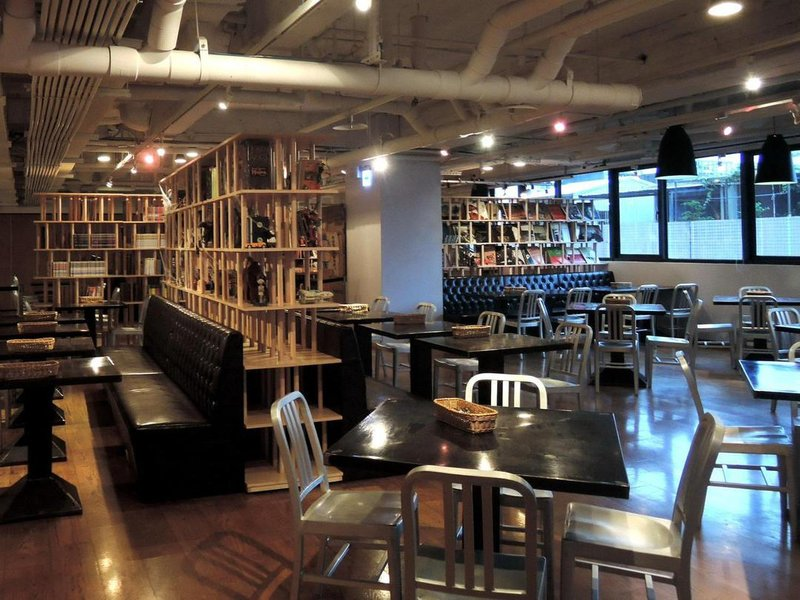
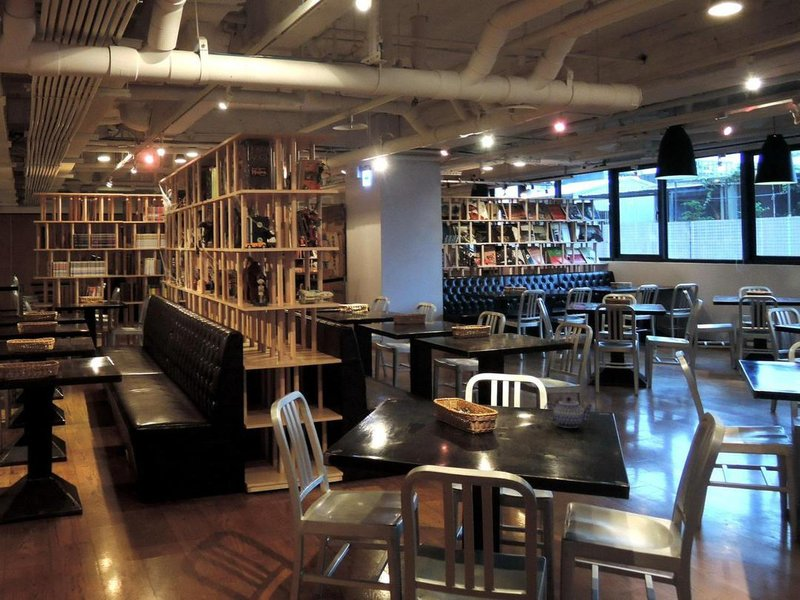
+ teapot (568, 411)
